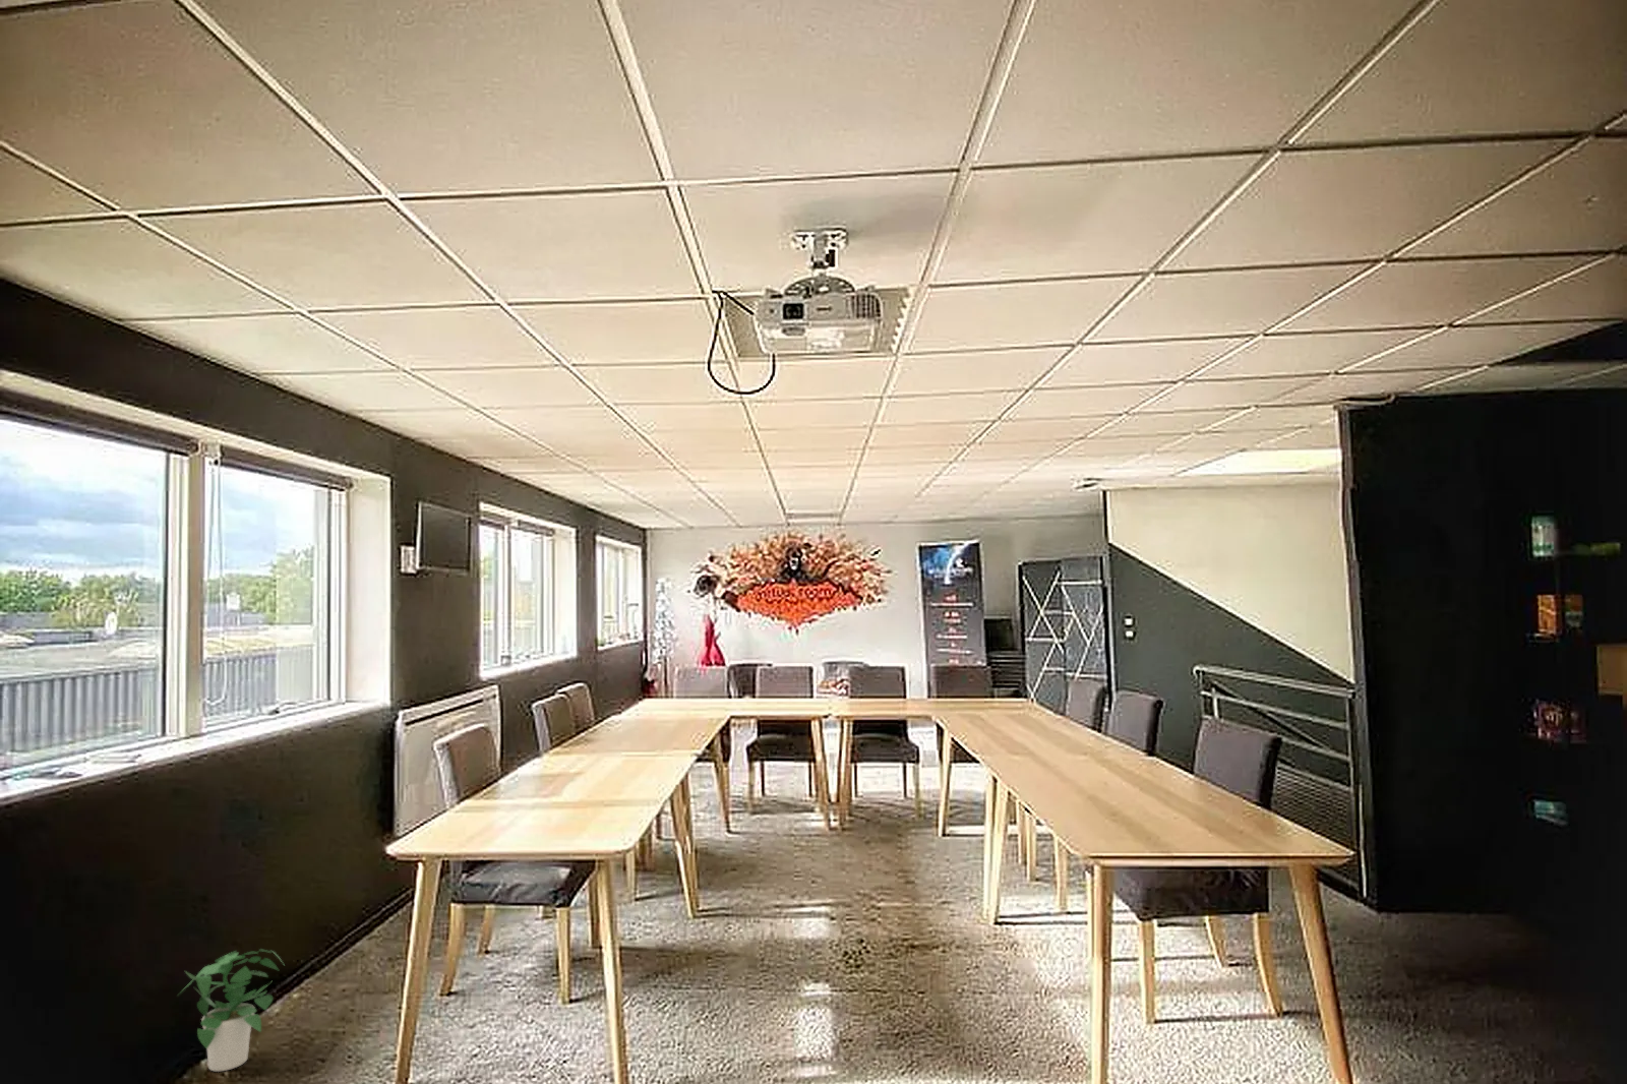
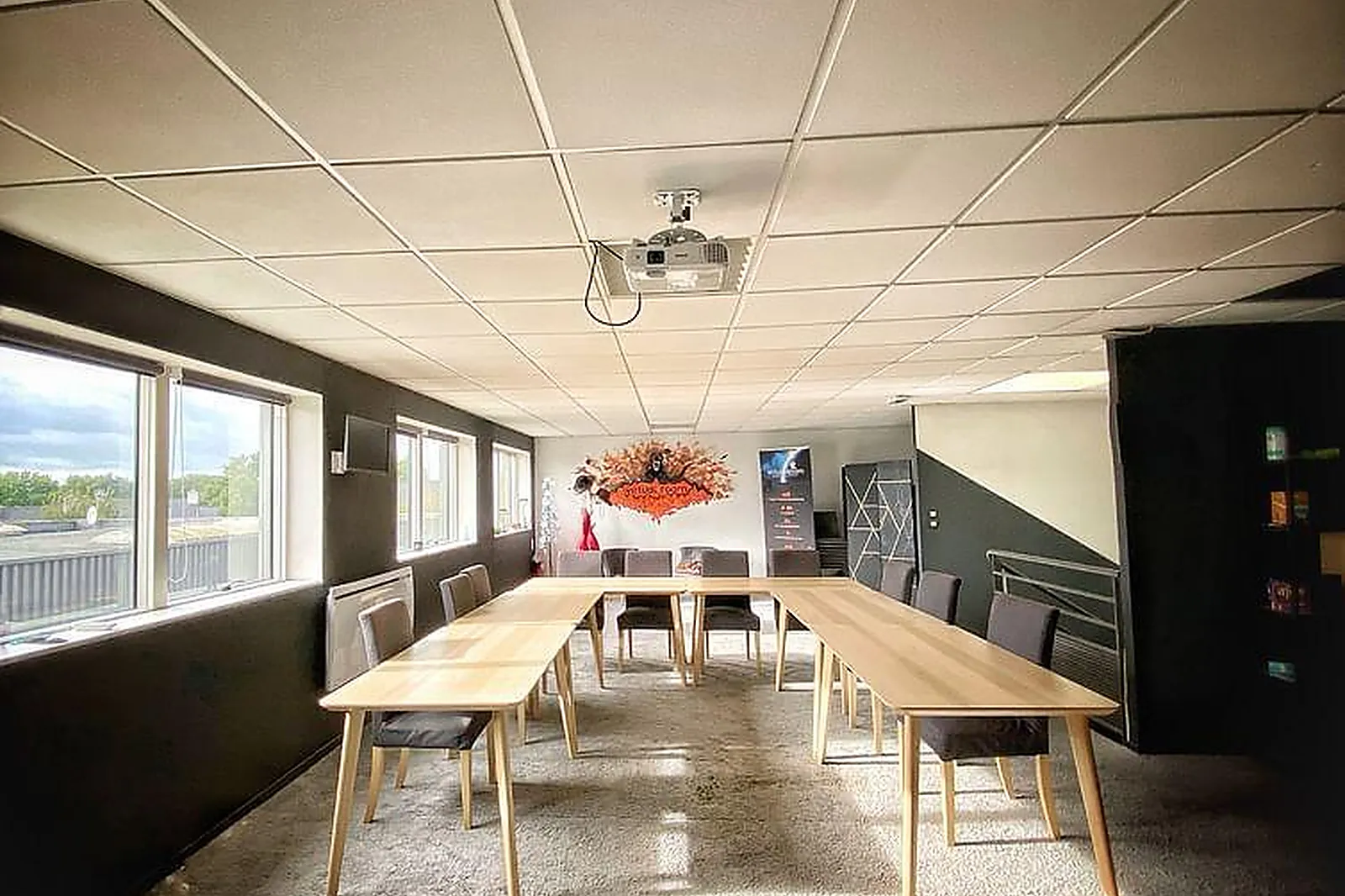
- potted plant (235, 1005)
